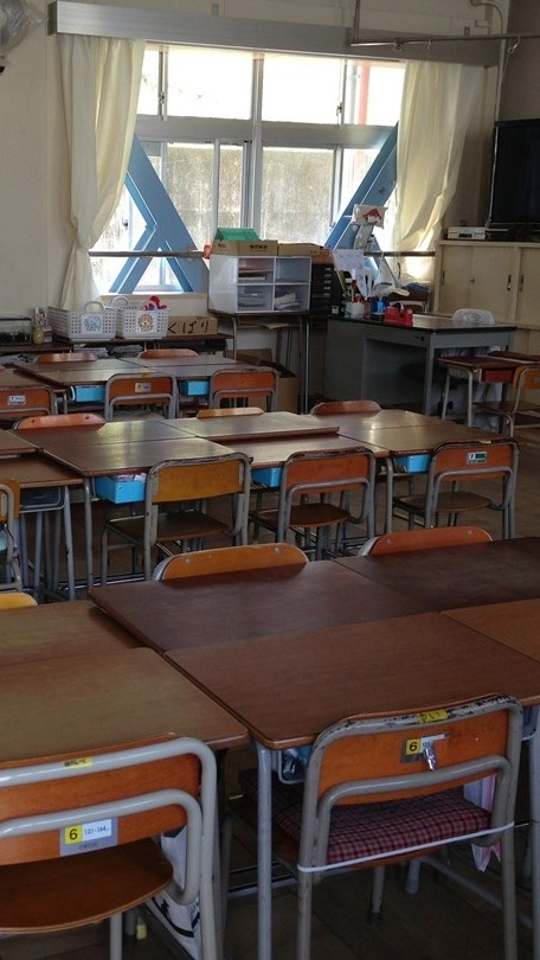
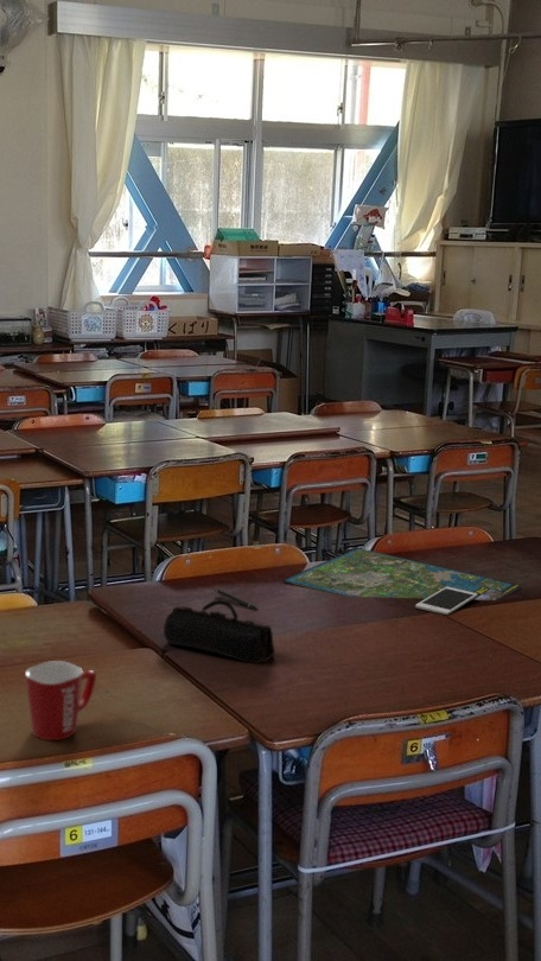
+ pencil case (218, 624)
+ pen (236, 599)
+ cell phone (446, 600)
+ mug (64, 696)
+ board game (402, 583)
